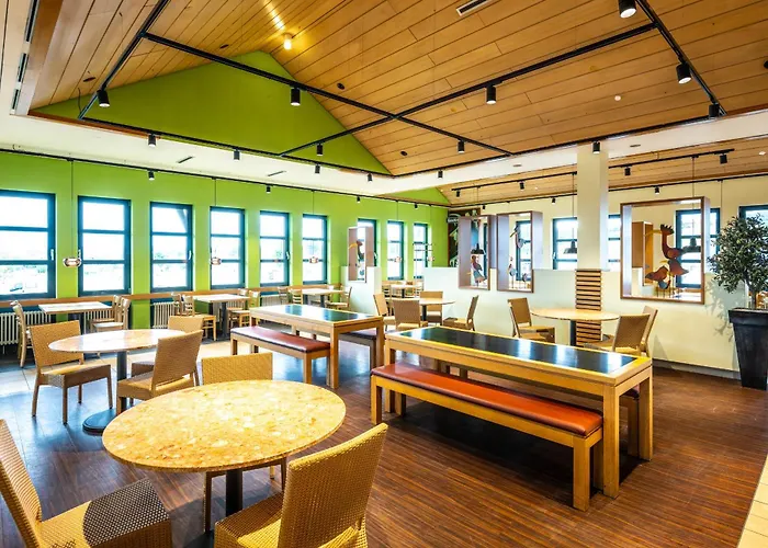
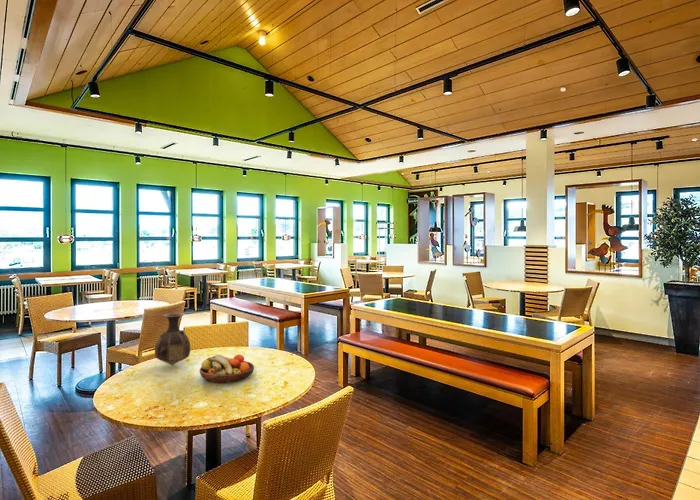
+ fruit bowl (227, 365)
+ vase (173, 339)
